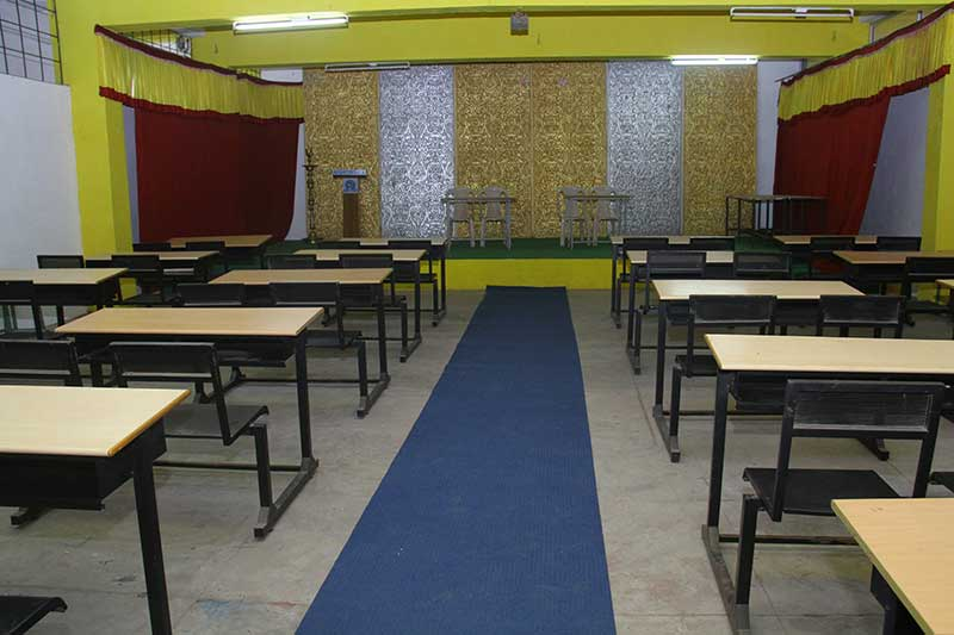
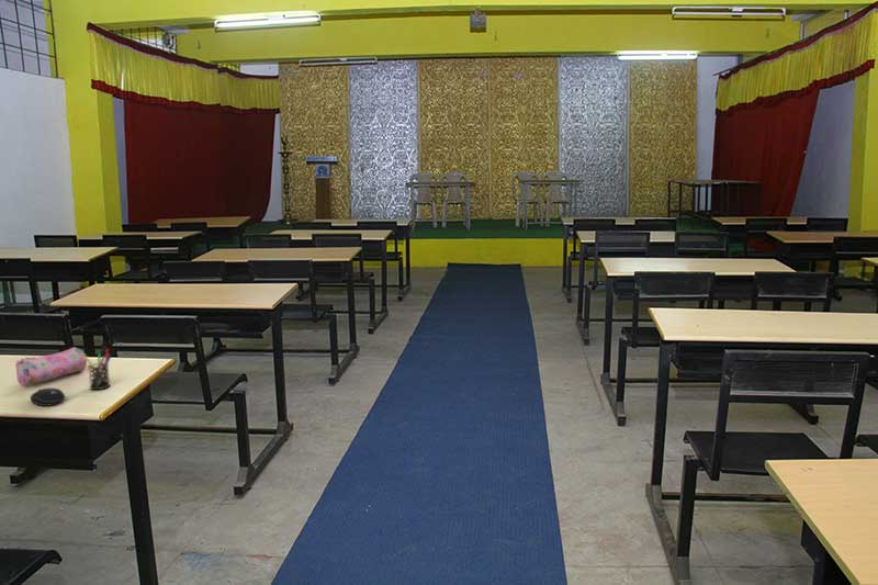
+ computer mouse (46, 395)
+ pencil case (50, 365)
+ pen holder (100, 368)
